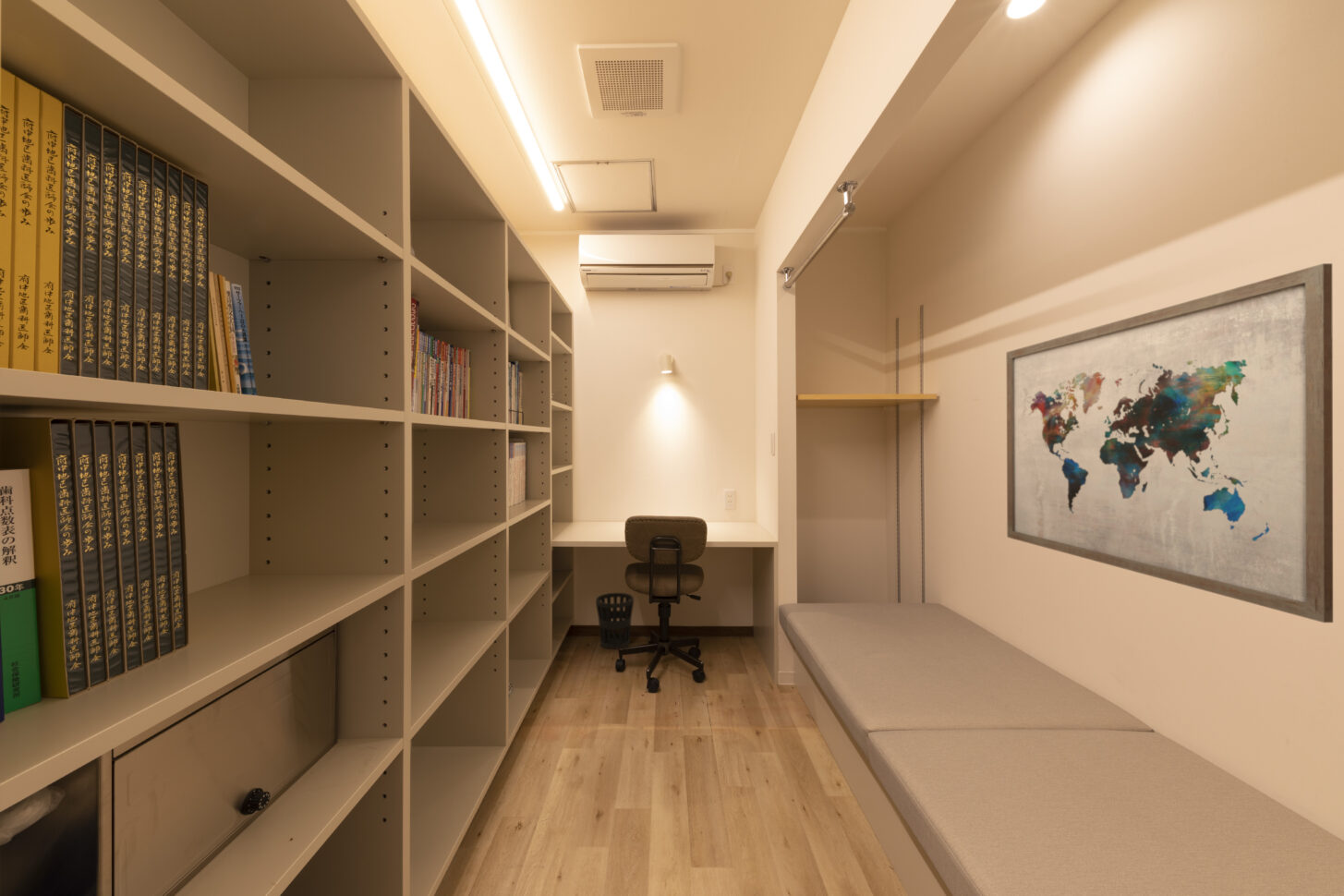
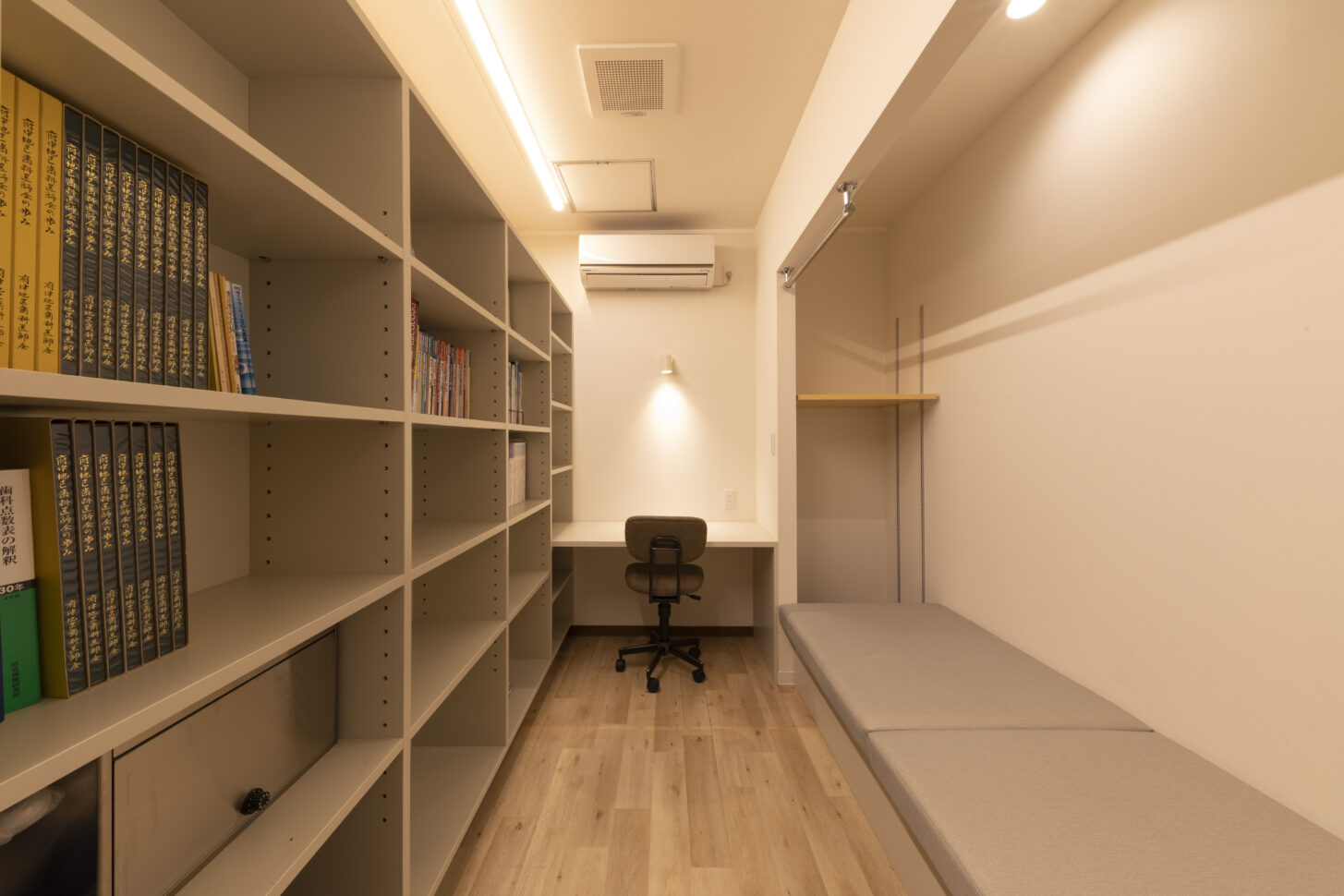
- wastebasket (614, 620)
- wall art (1117, 444)
